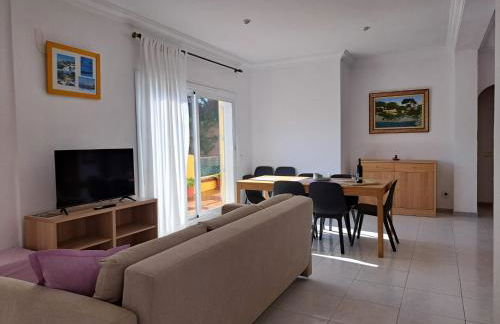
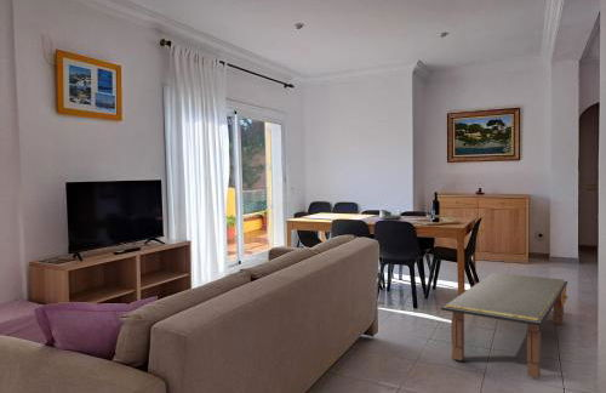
+ coffee table (513, 315)
